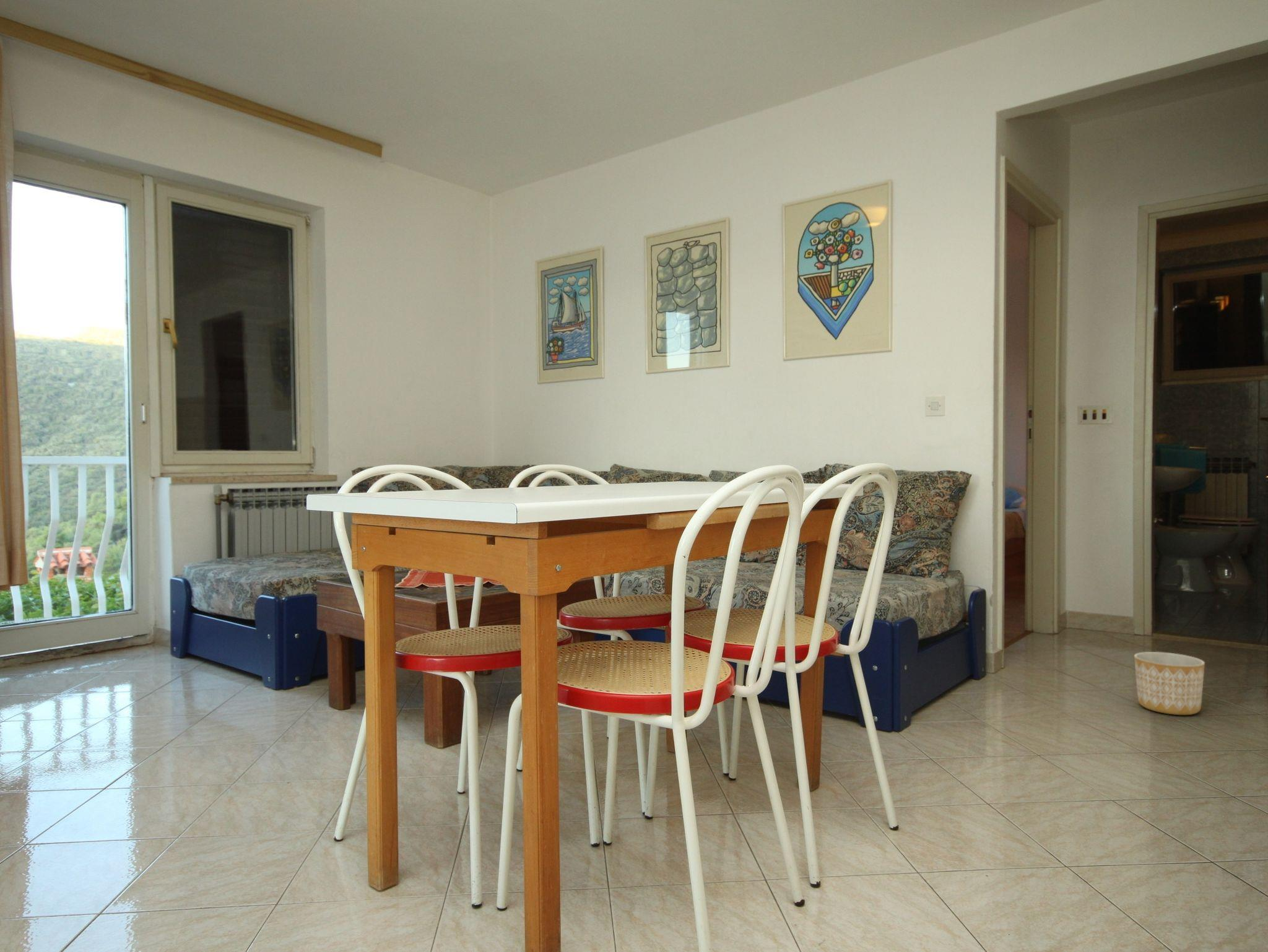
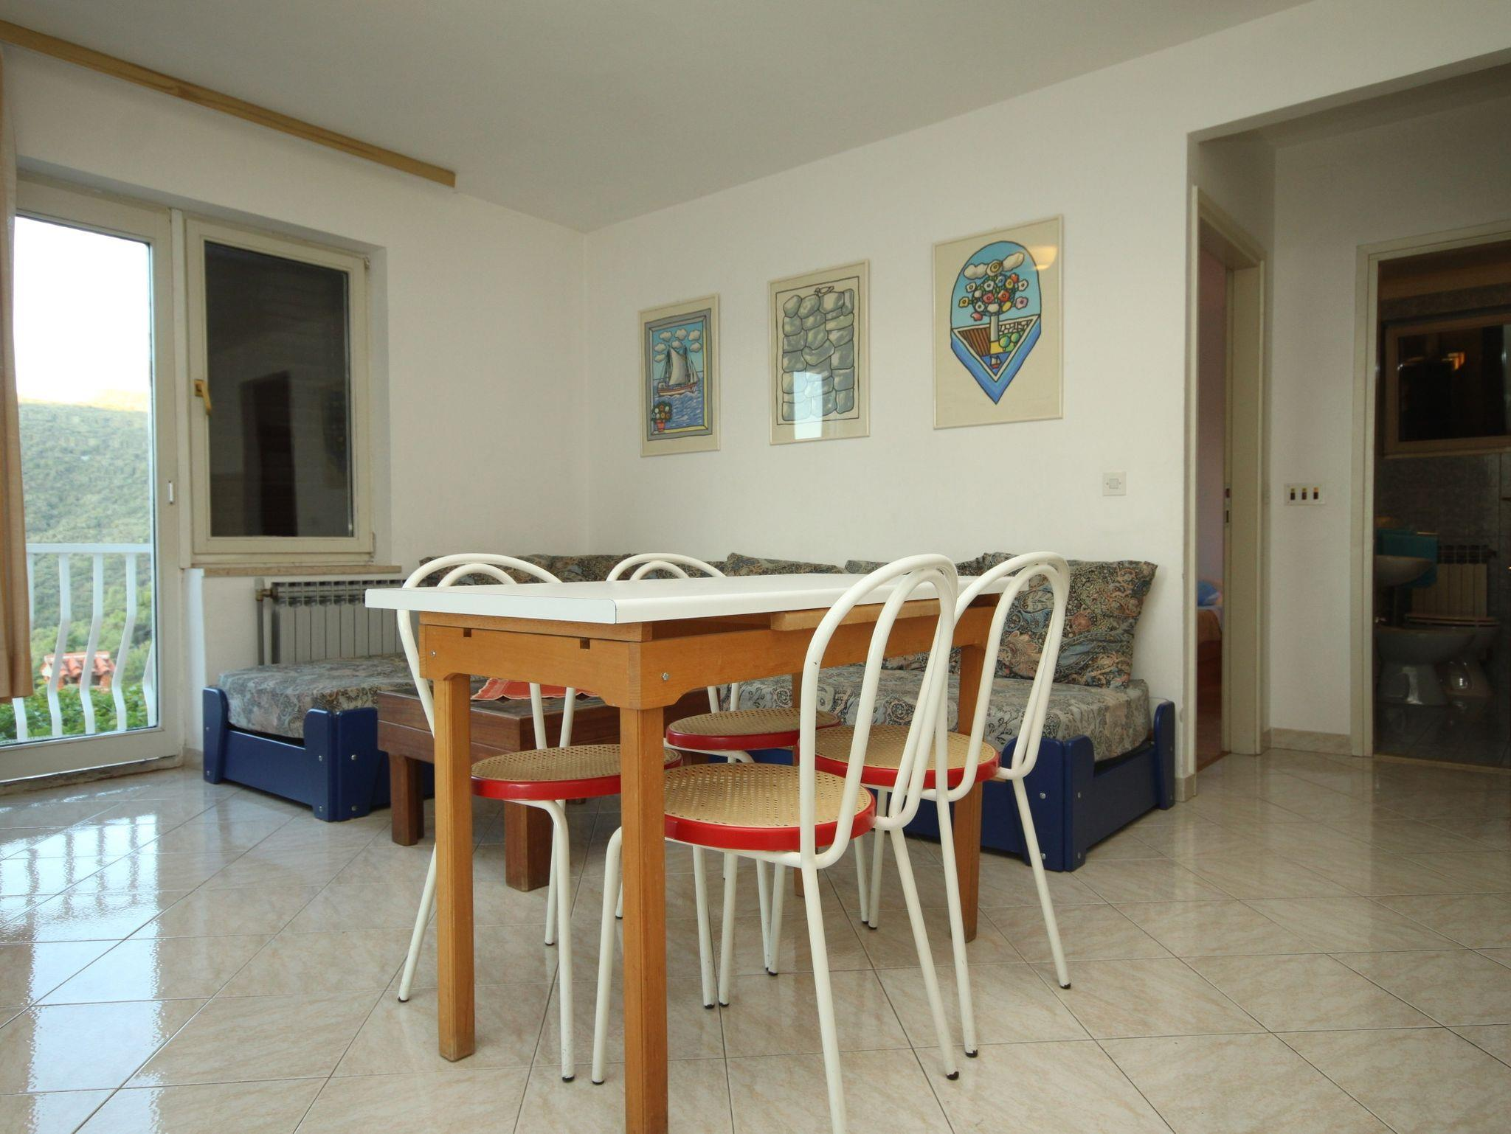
- planter (1168, 683)
